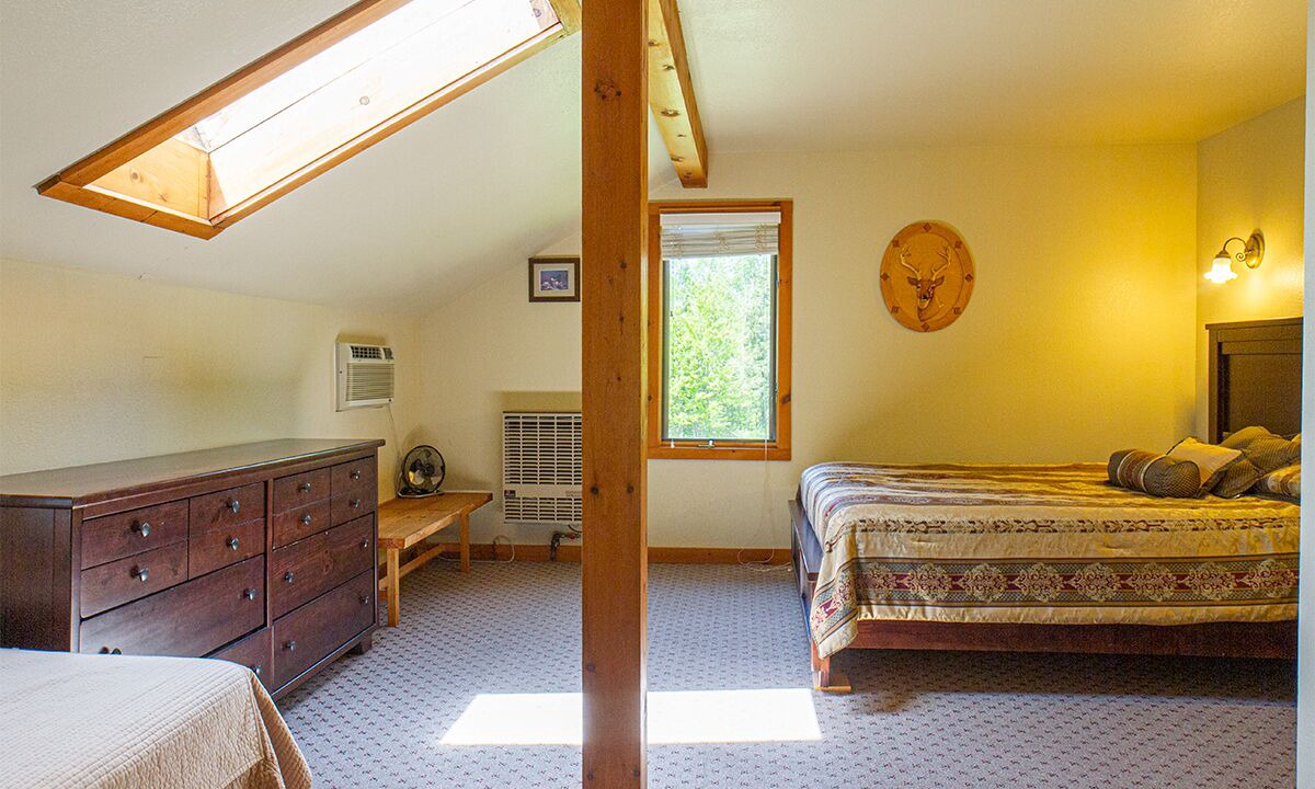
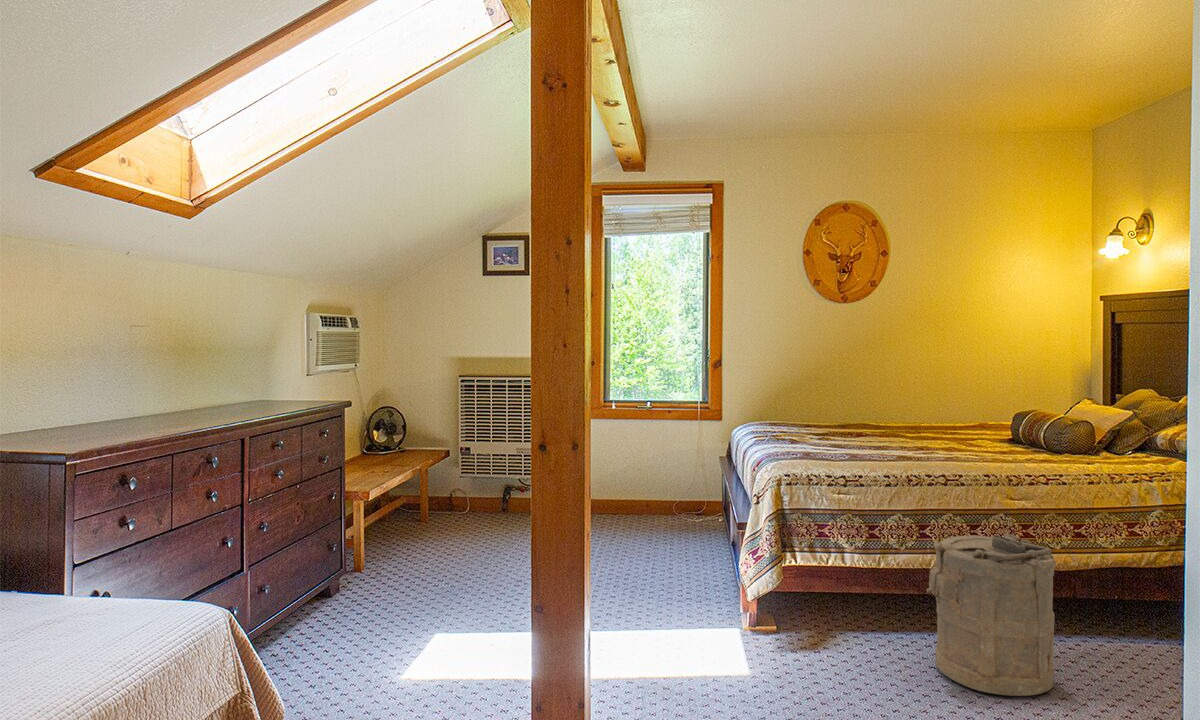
+ laundry hamper (987, 604)
